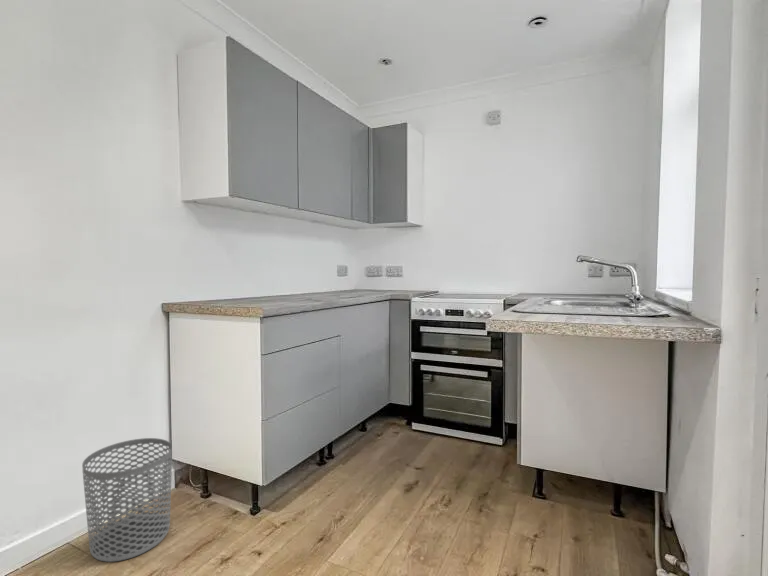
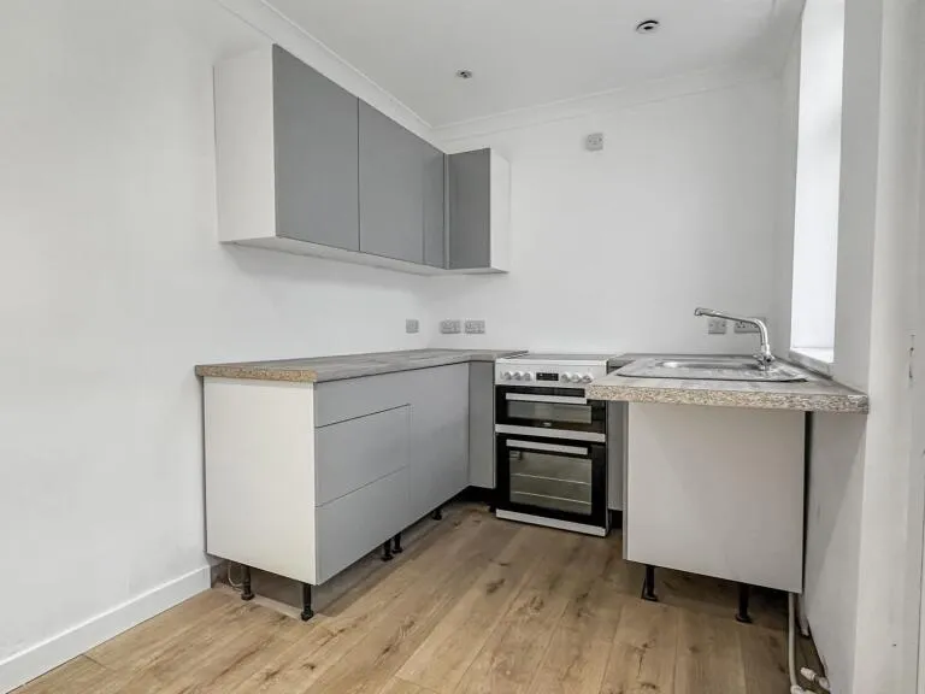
- waste bin (130, 496)
